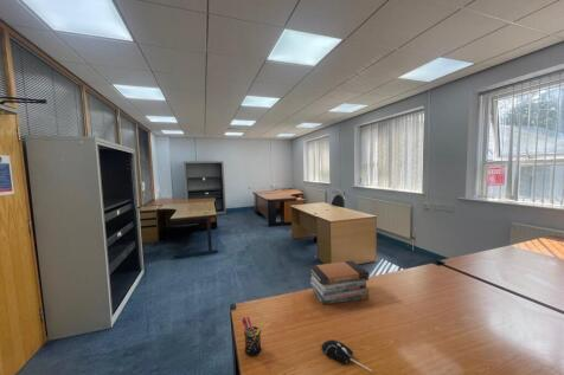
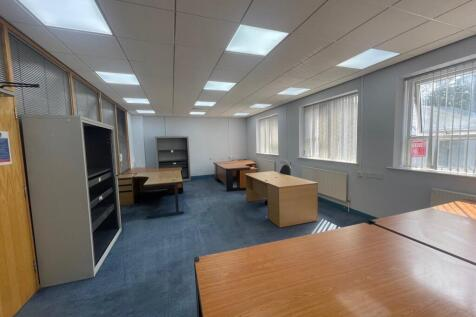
- book stack (338, 282)
- computer mouse (345, 353)
- pen holder (250, 335)
